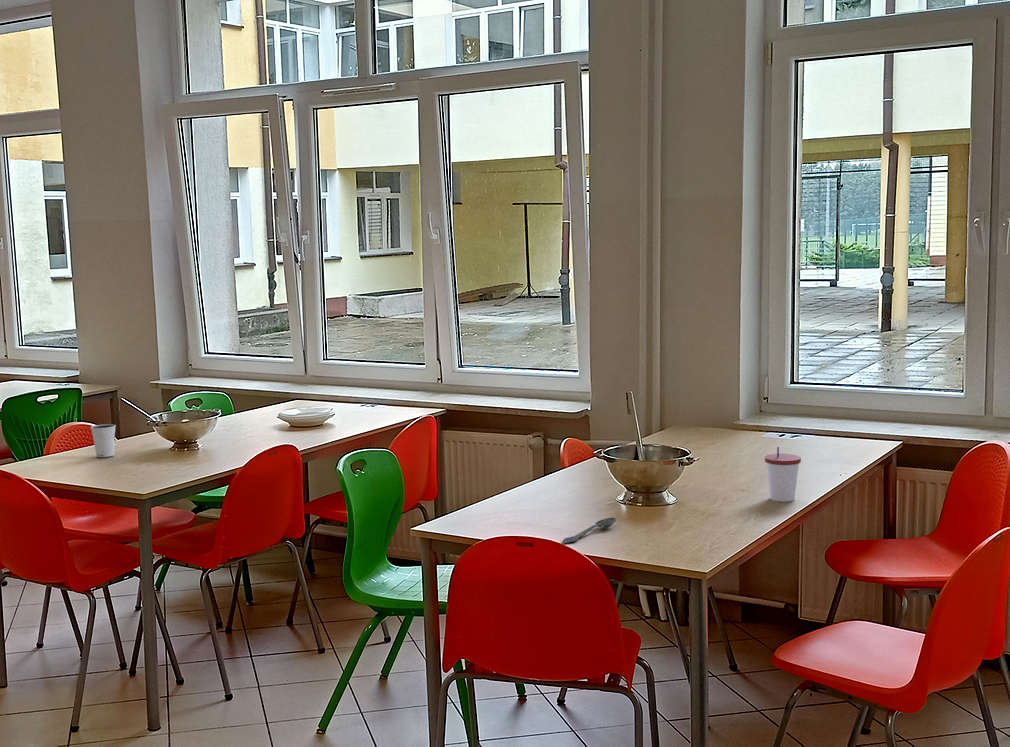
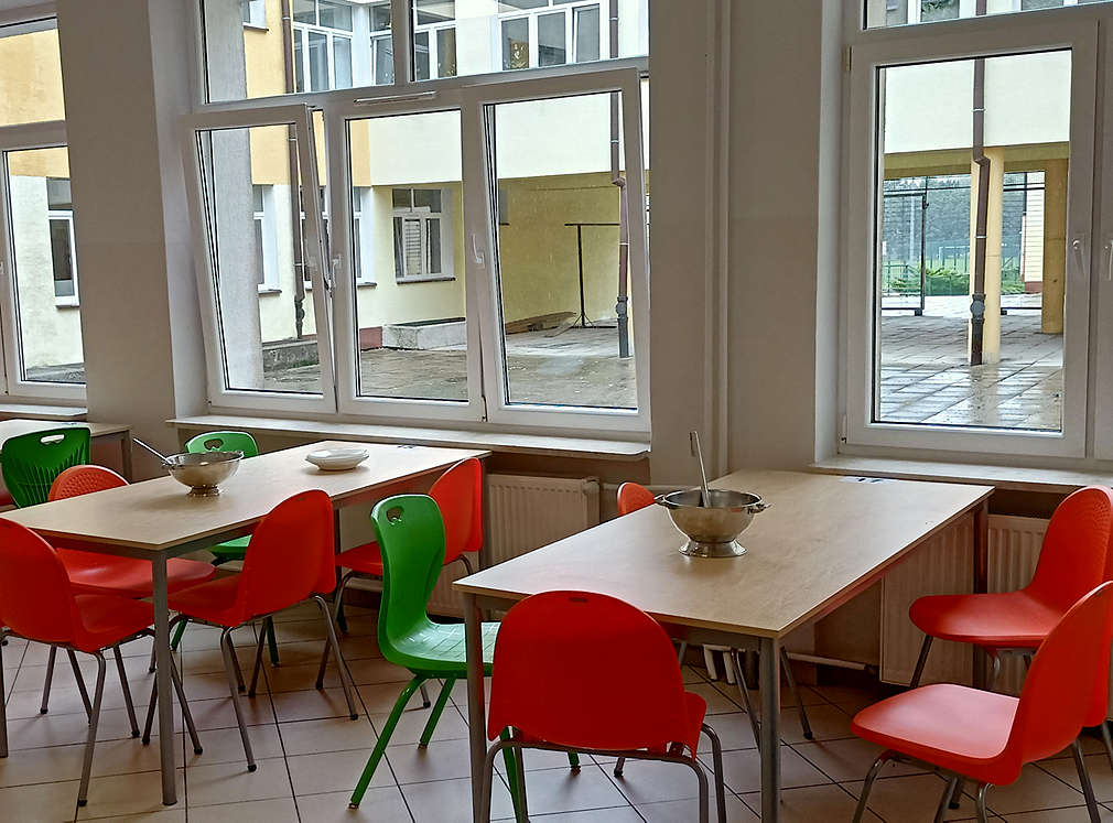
- dixie cup (104, 441)
- cup (782, 472)
- spoon (589, 530)
